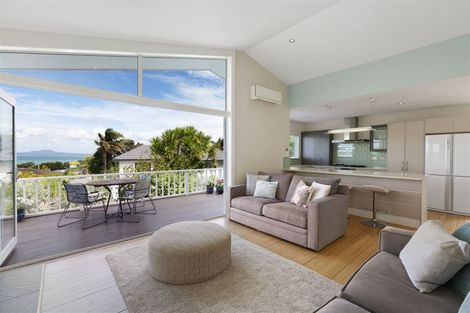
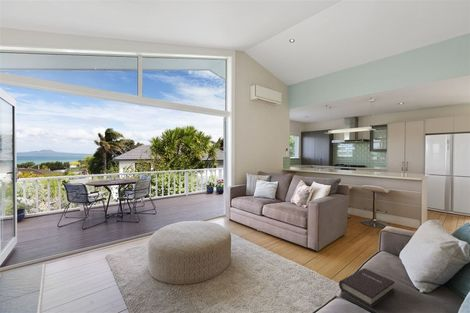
+ book (366, 285)
